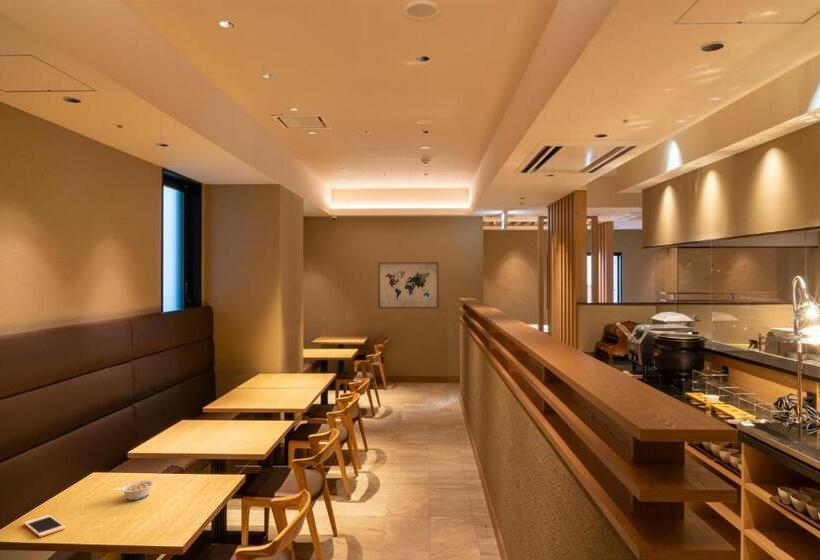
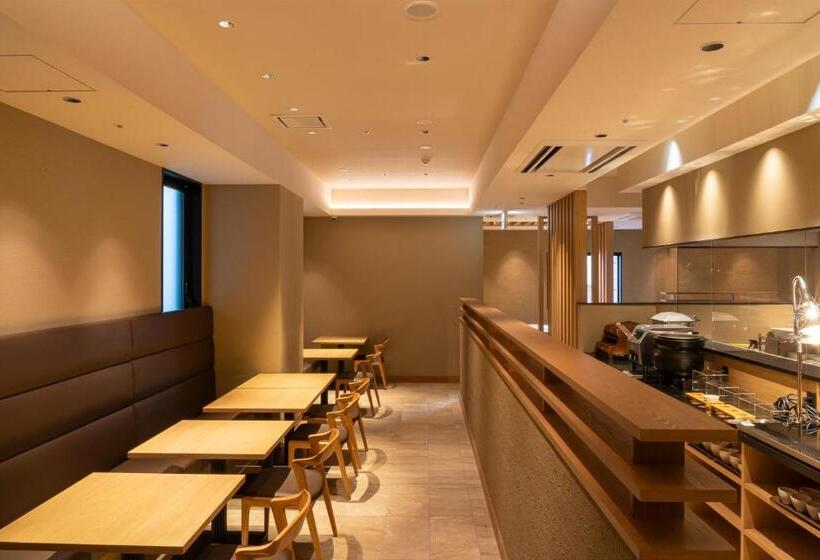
- cell phone (44, 525)
- legume (136, 490)
- wall art (408, 285)
